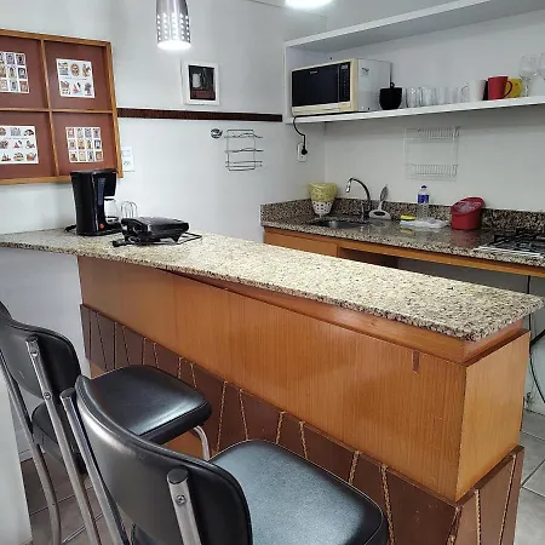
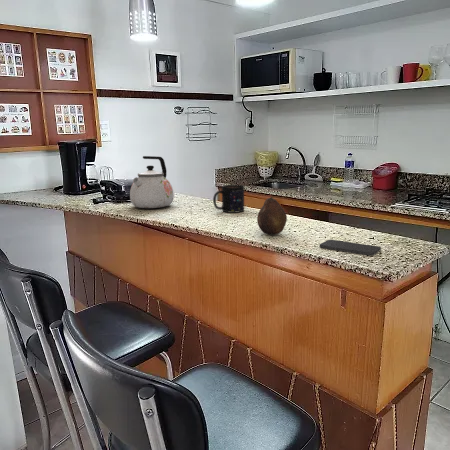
+ smartphone (349, 247)
+ kettle (150, 181)
+ fruit (271, 215)
+ mug (228, 198)
